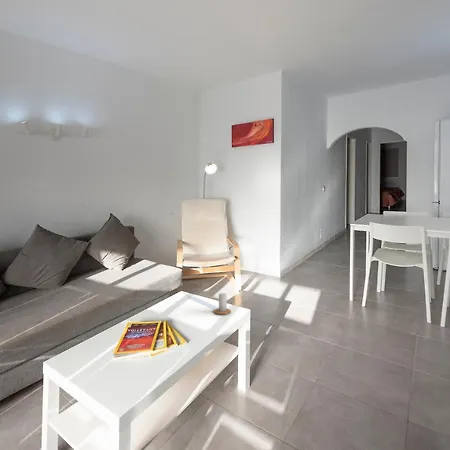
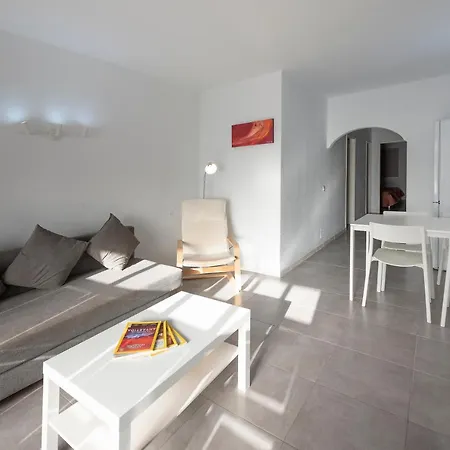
- candle (222, 298)
